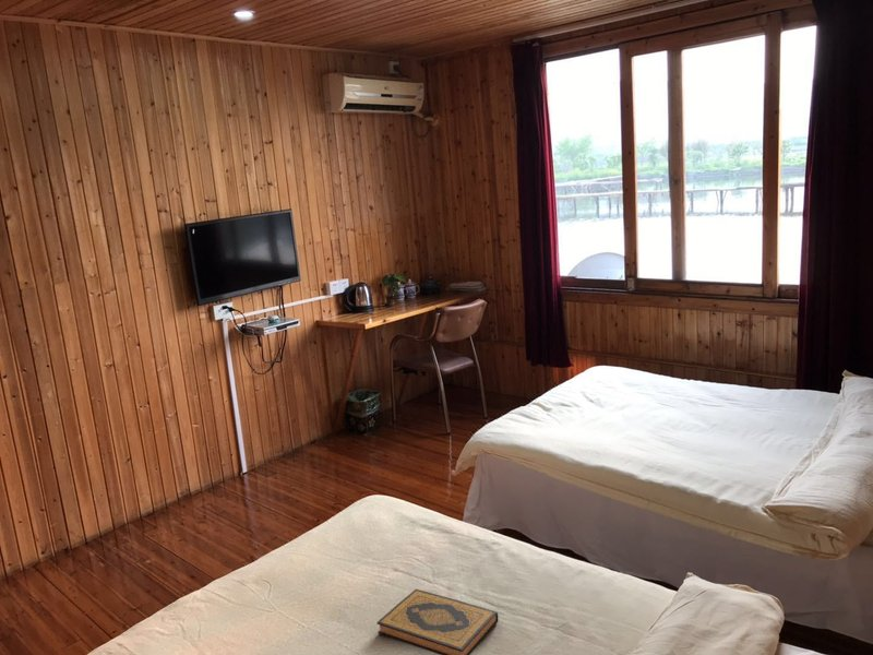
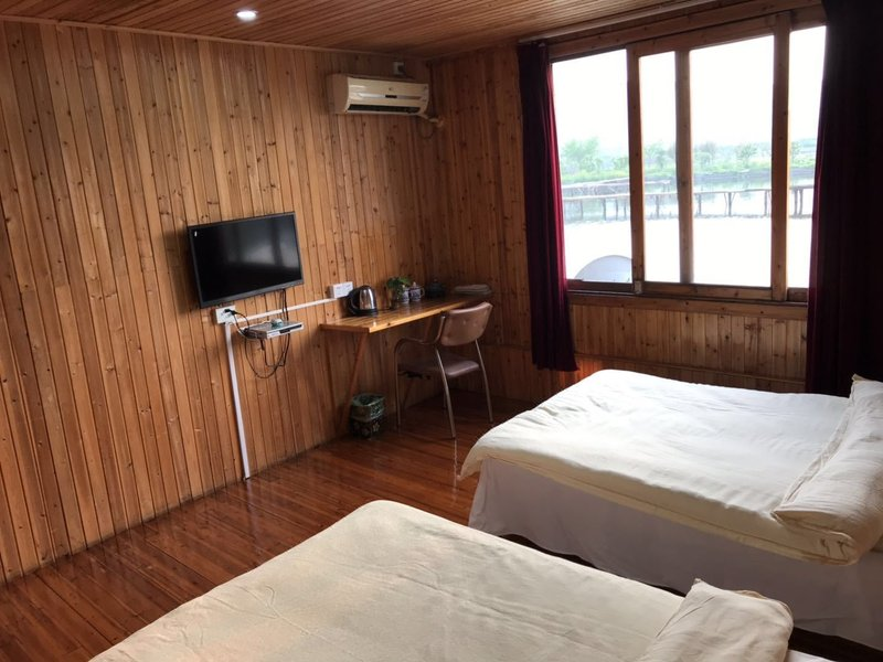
- hardback book (438, 621)
